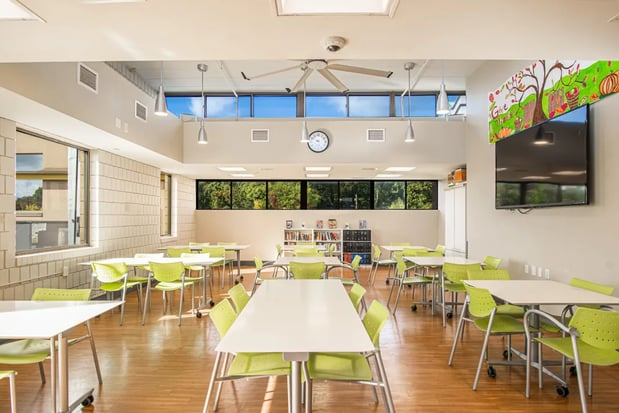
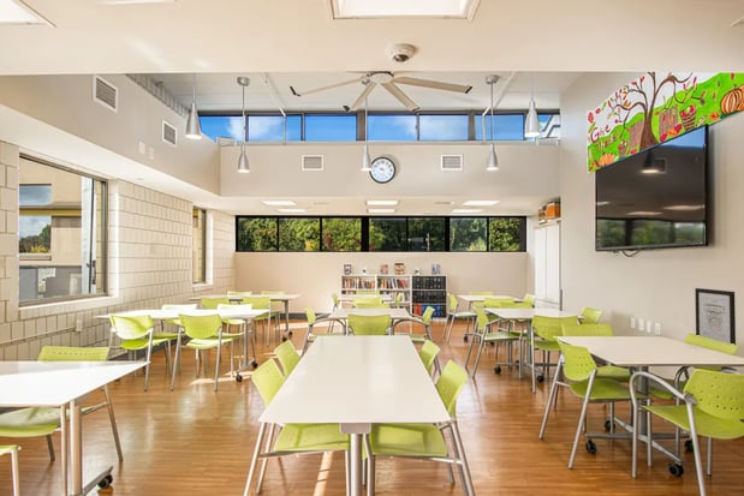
+ wall art (714, 318)
